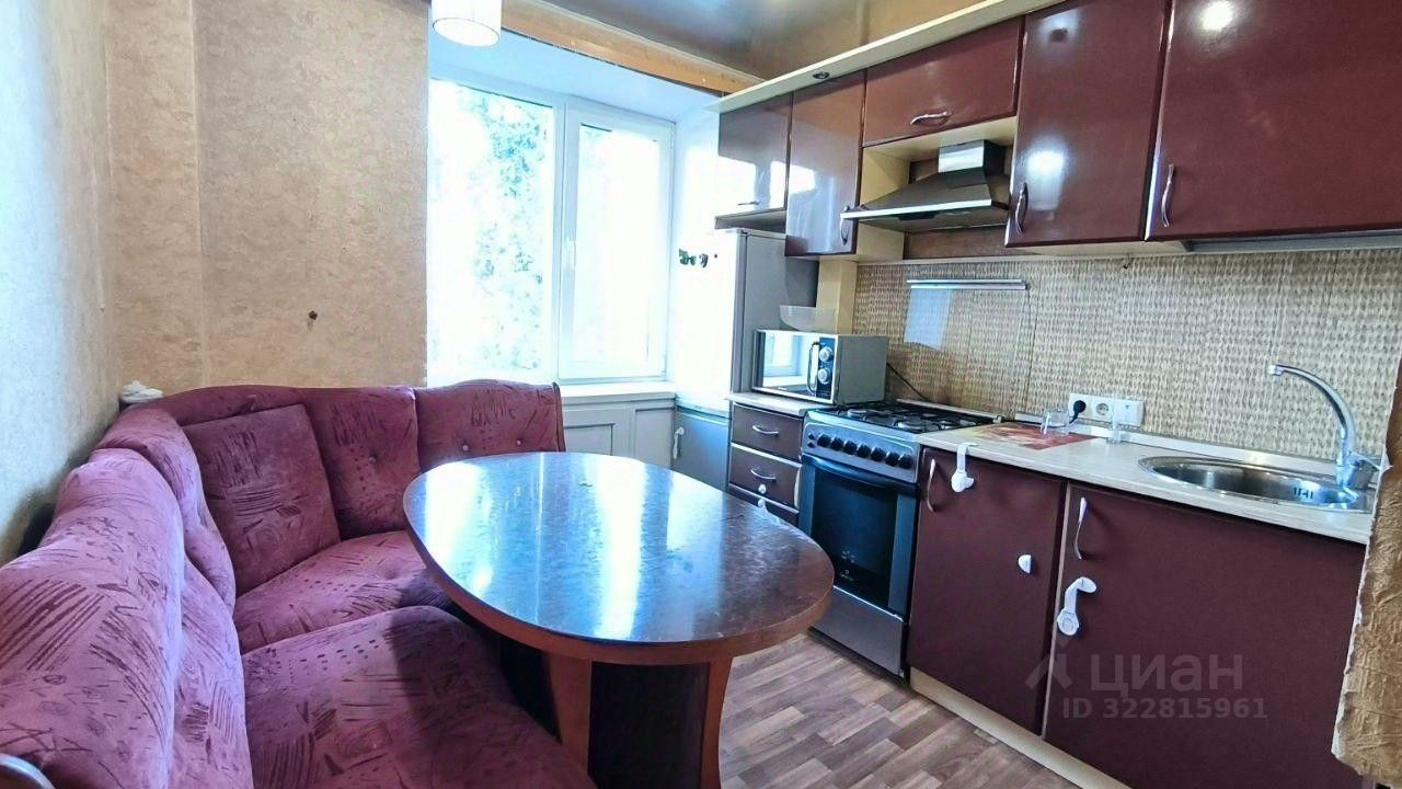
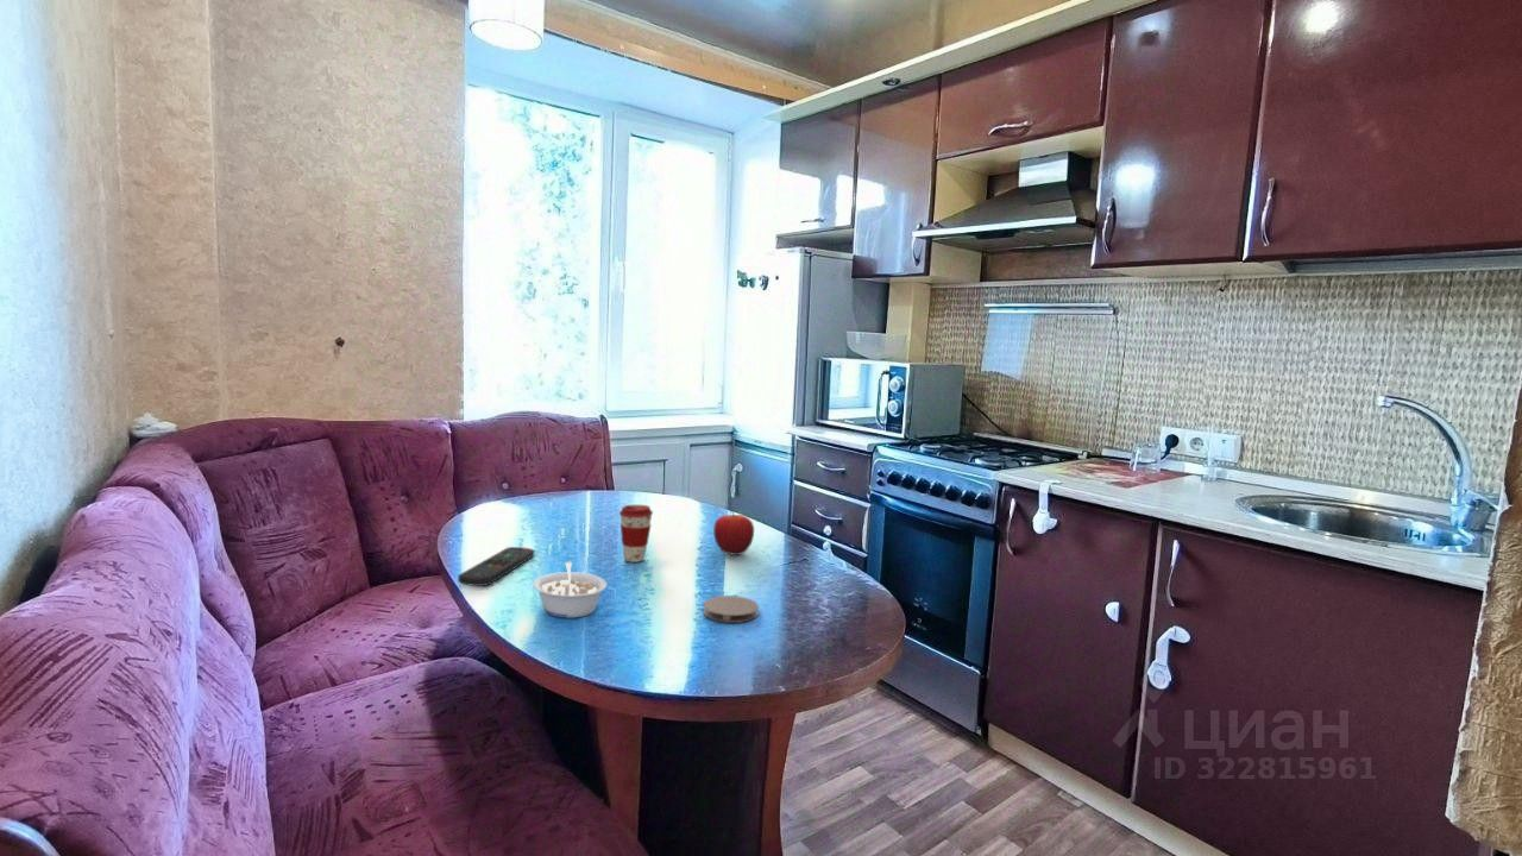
+ remote control (498, 564)
+ fruit (734, 531)
+ coffee cup (635, 533)
+ coaster (730, 609)
+ legume (567, 592)
